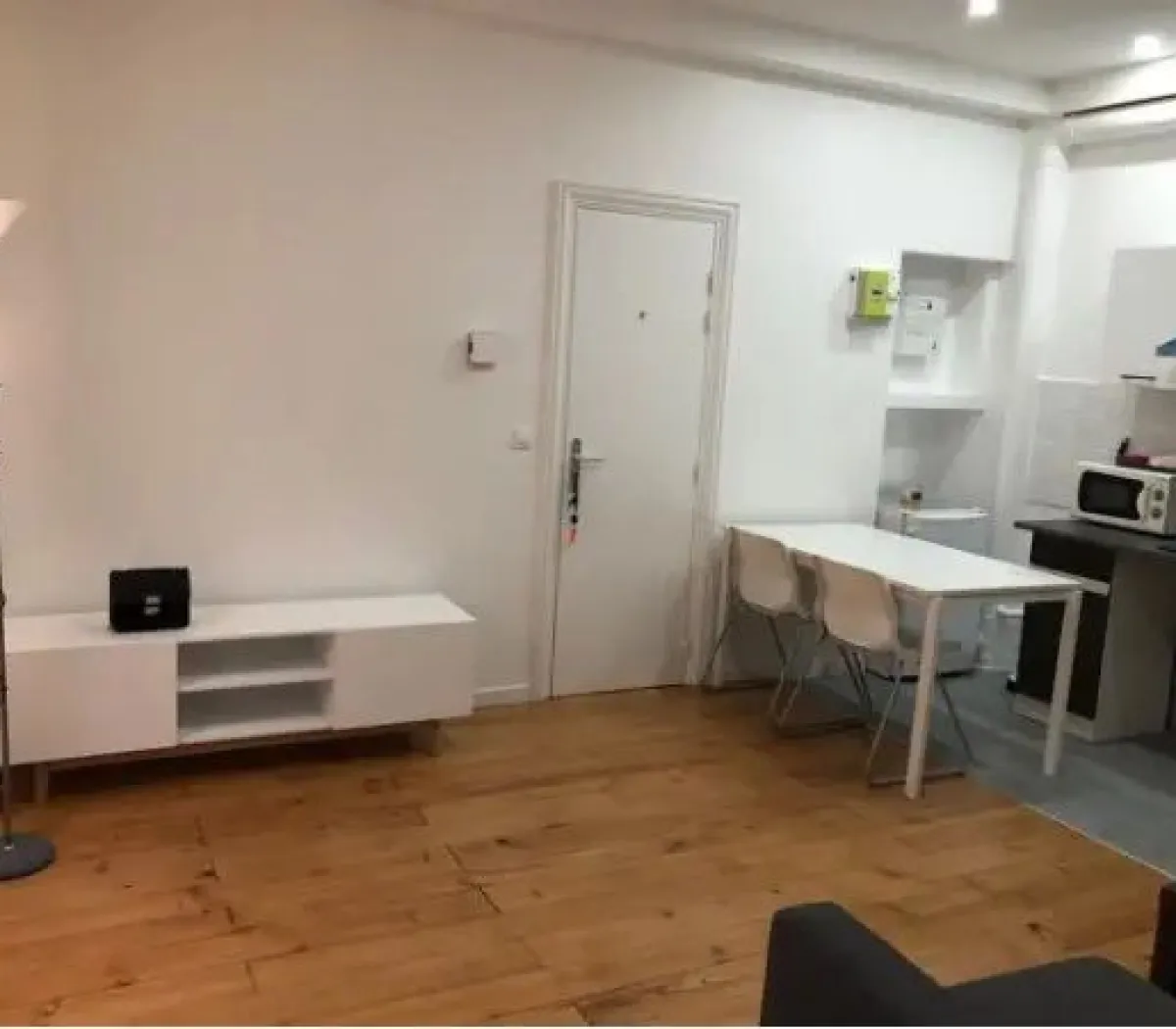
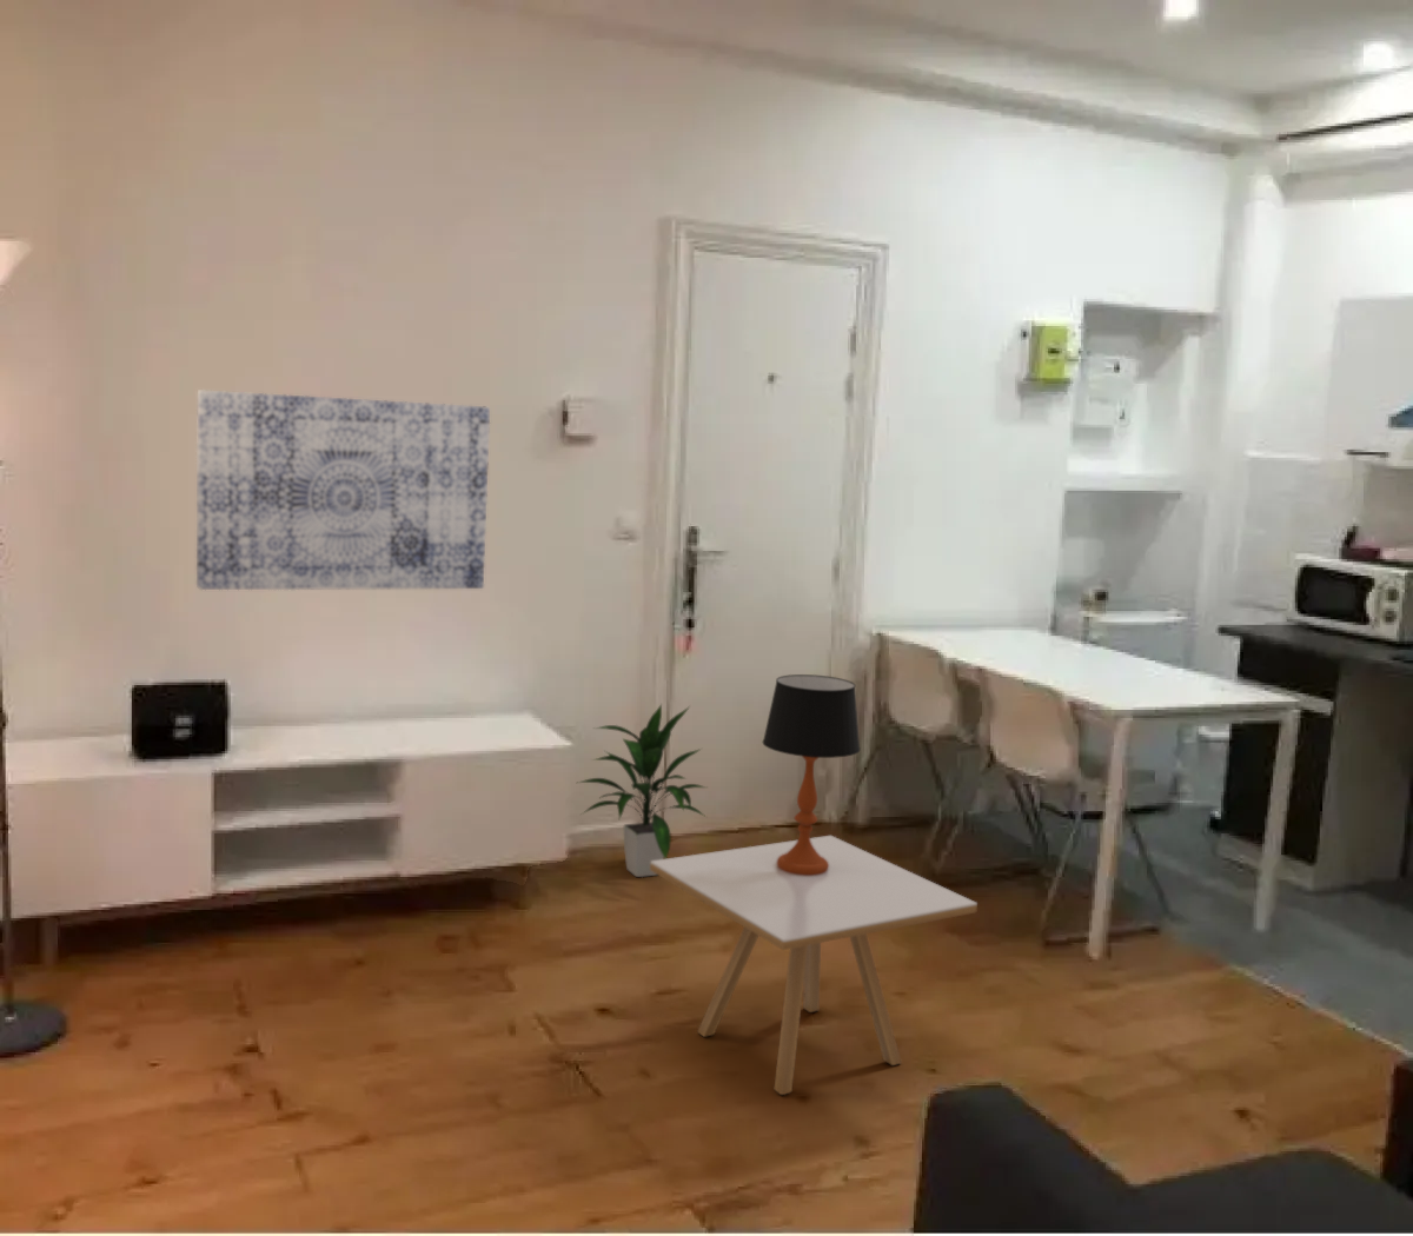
+ indoor plant (646, 790)
+ wall art (347, 494)
+ side table (803, 966)
+ table lamp (809, 775)
